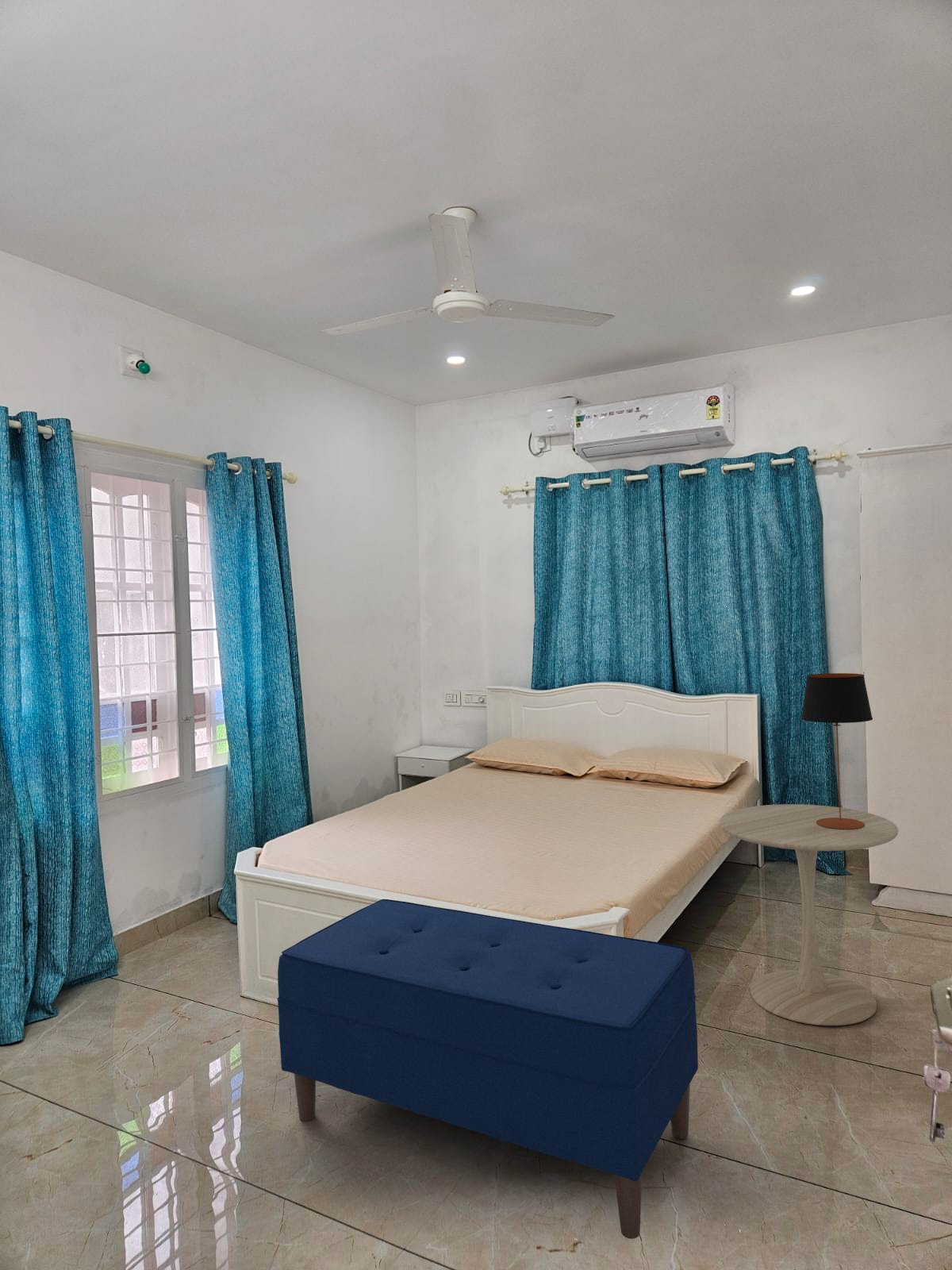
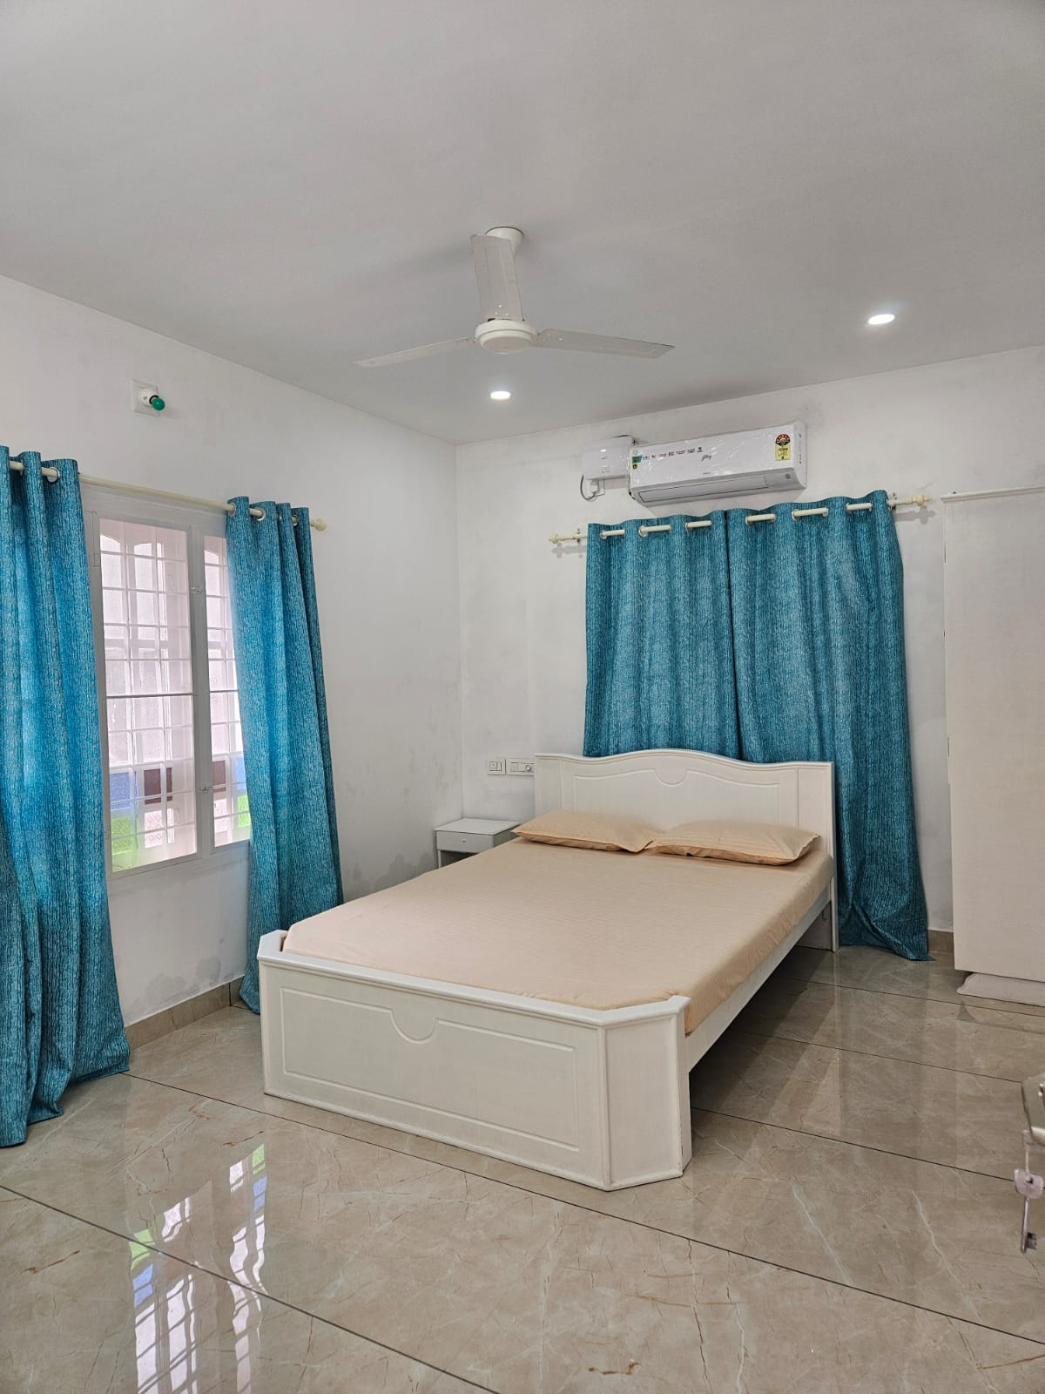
- table lamp (837, 749)
- side table (808, 910)
- bench (484, 1038)
